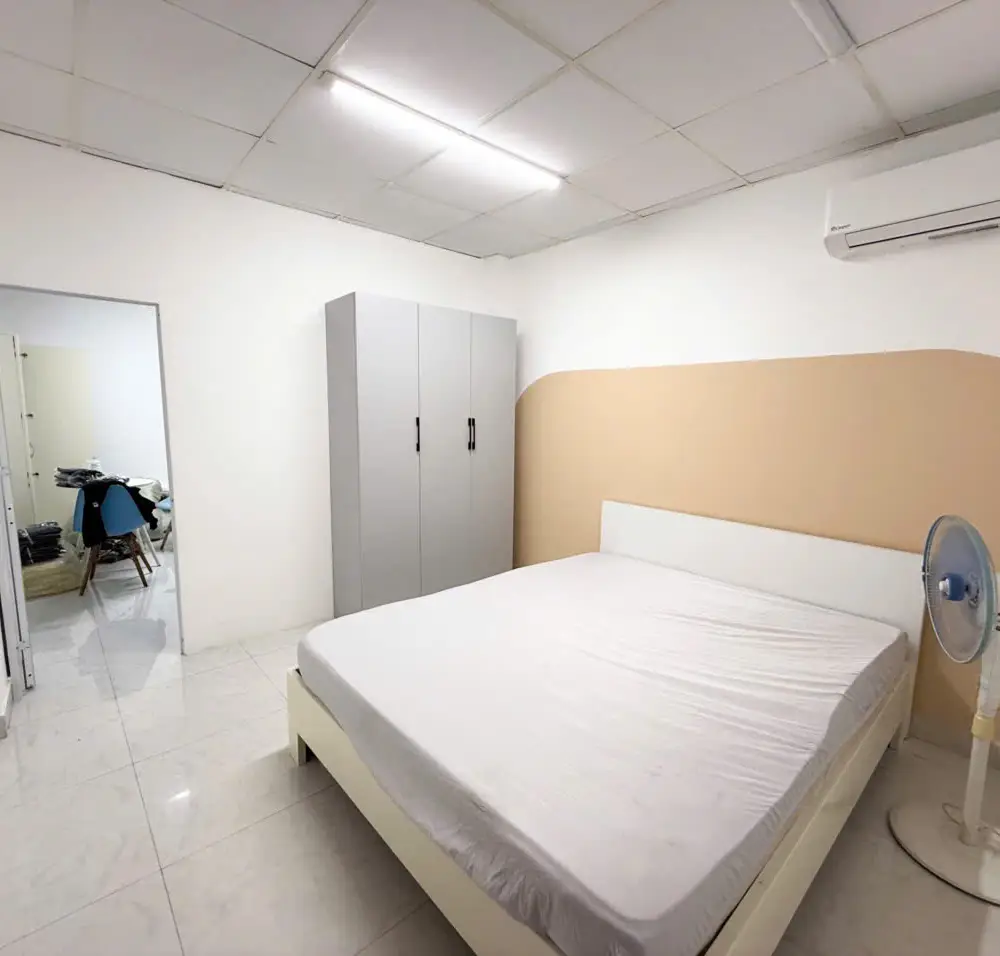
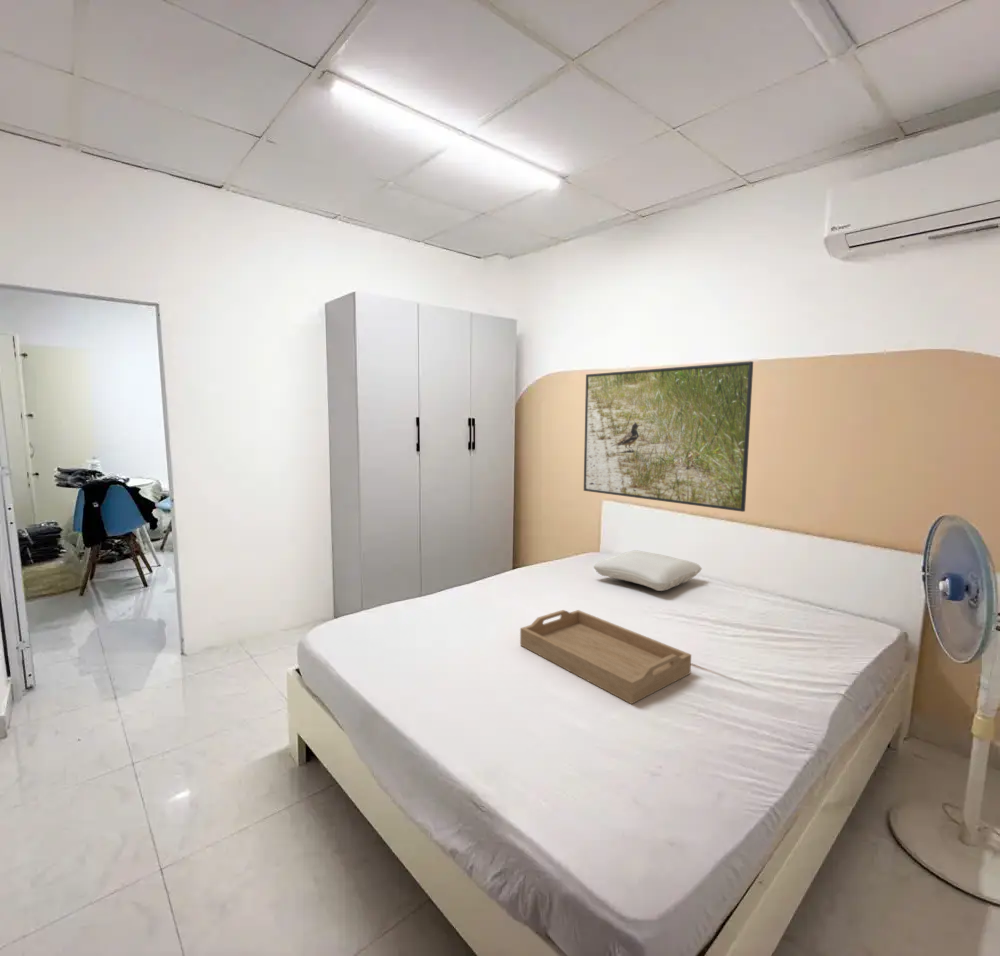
+ pillow (646, 569)
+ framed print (656, 435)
+ serving tray (600, 646)
